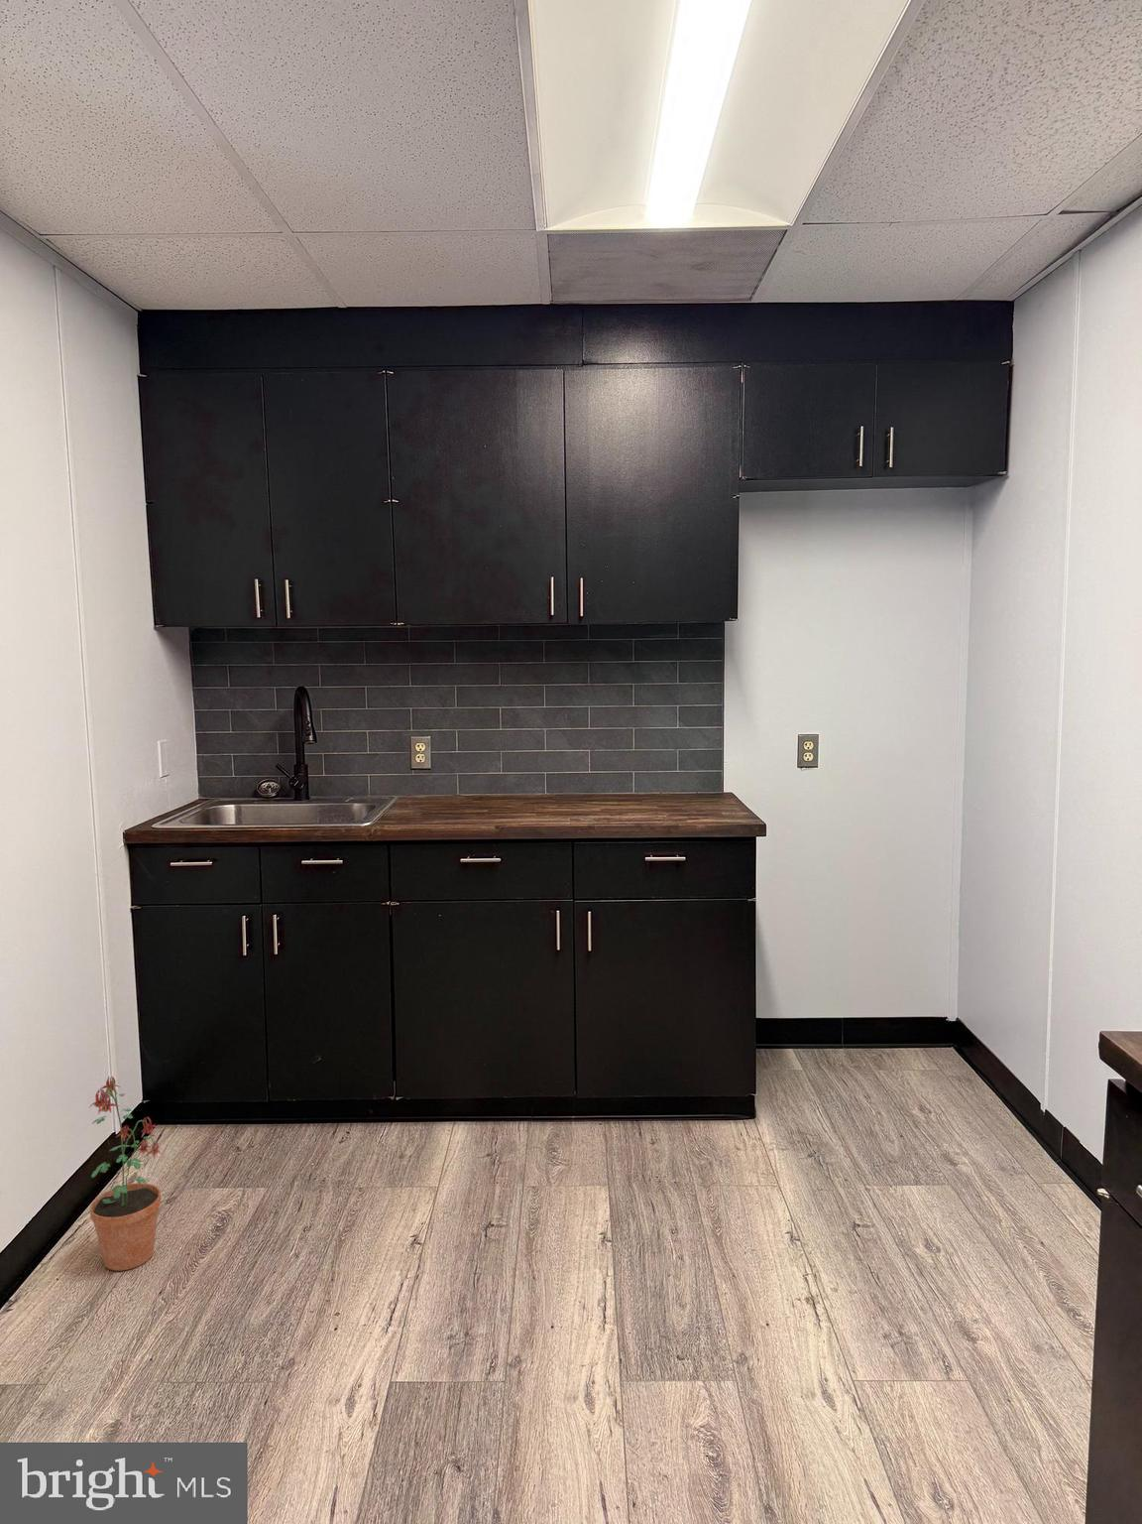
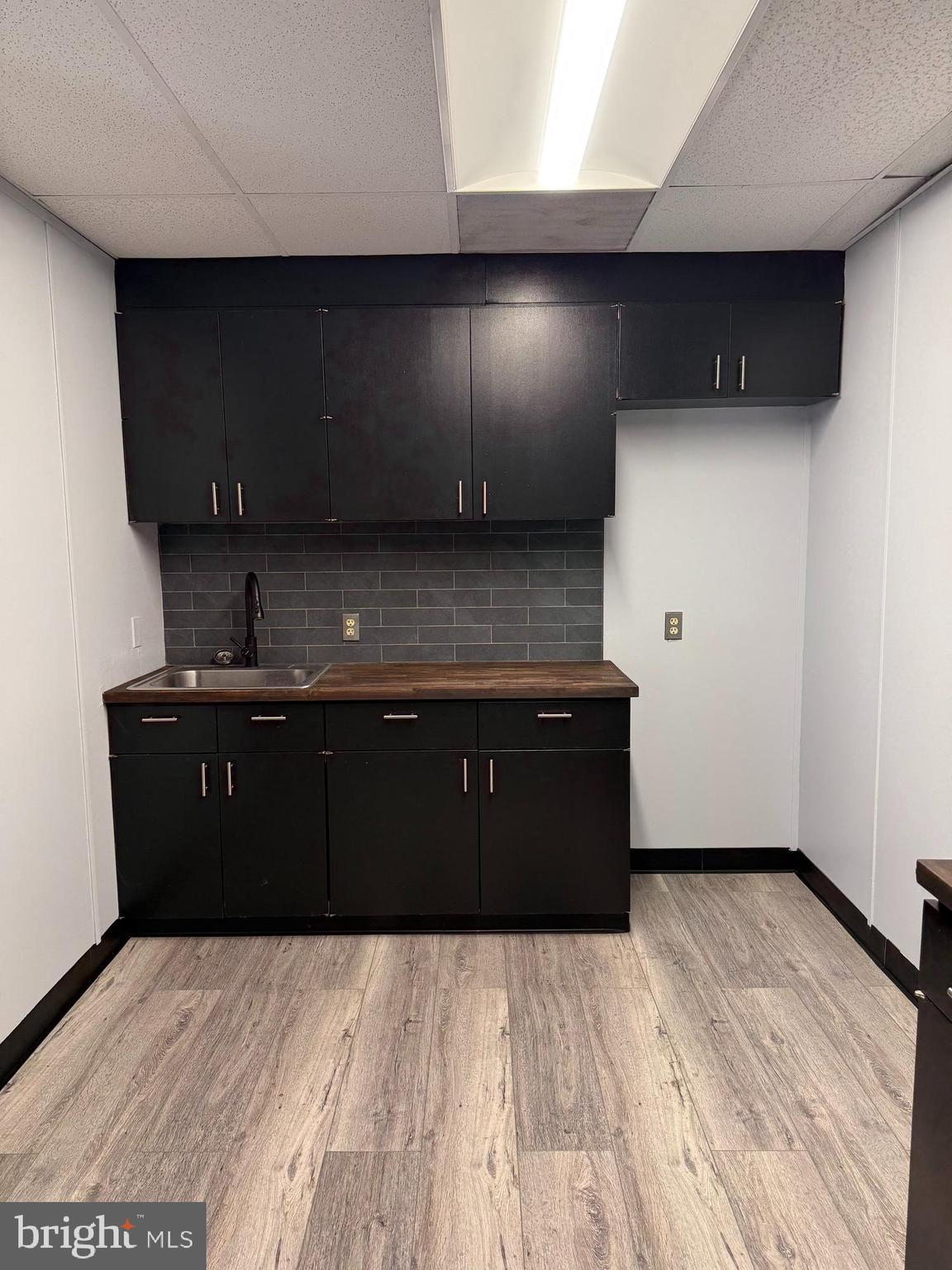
- potted plant (128, 1166)
